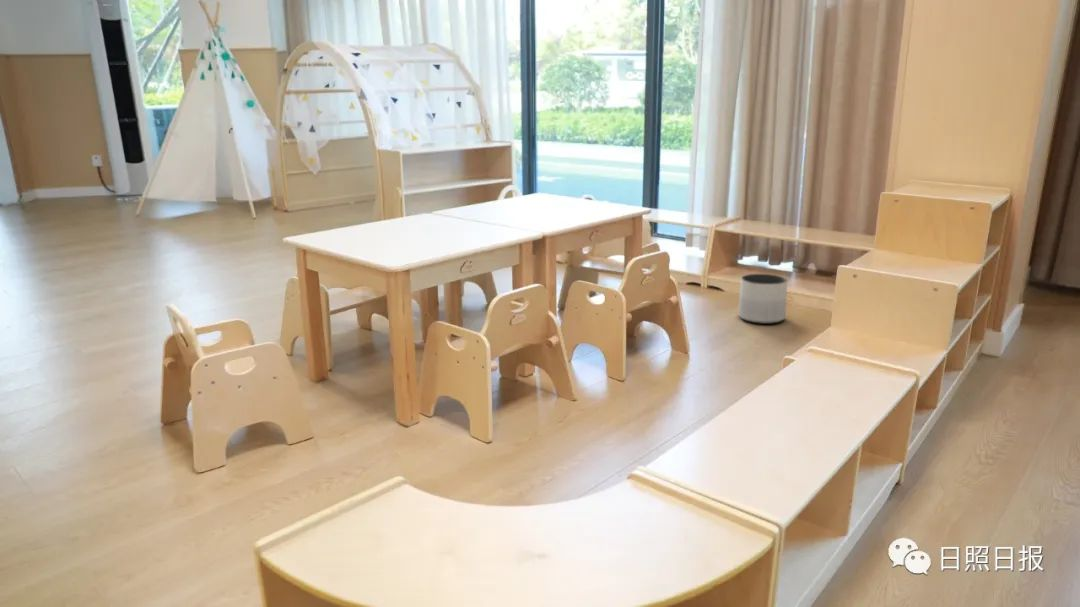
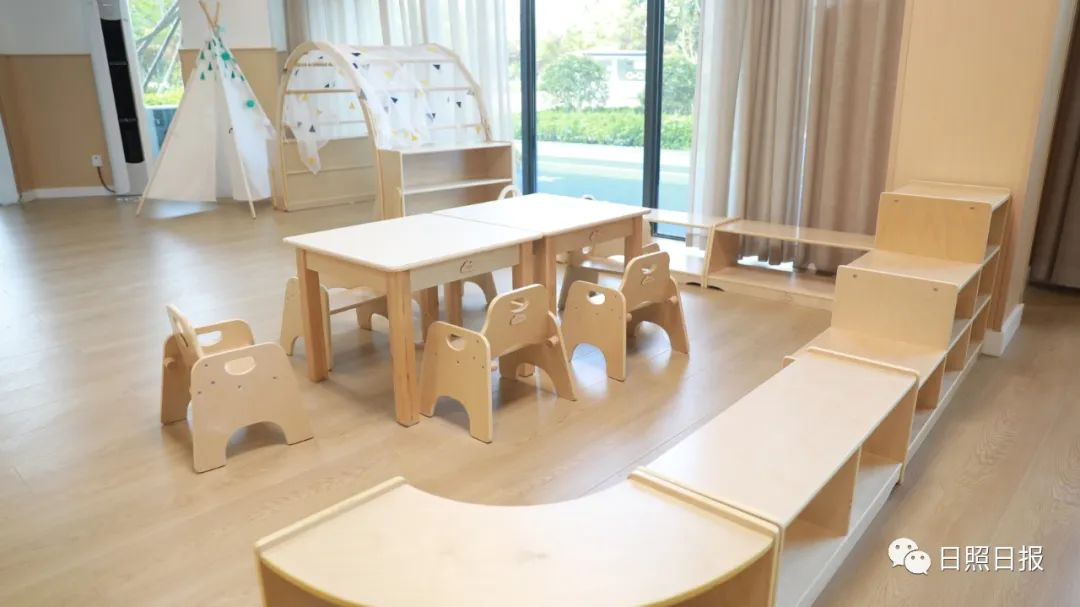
- planter (762, 298)
